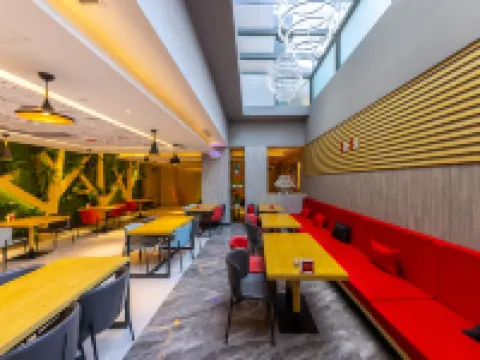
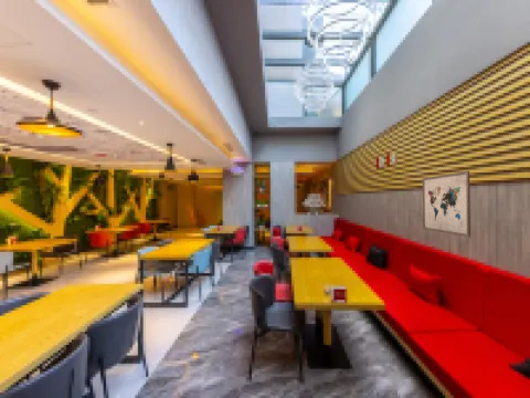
+ wall art (443, 203)
